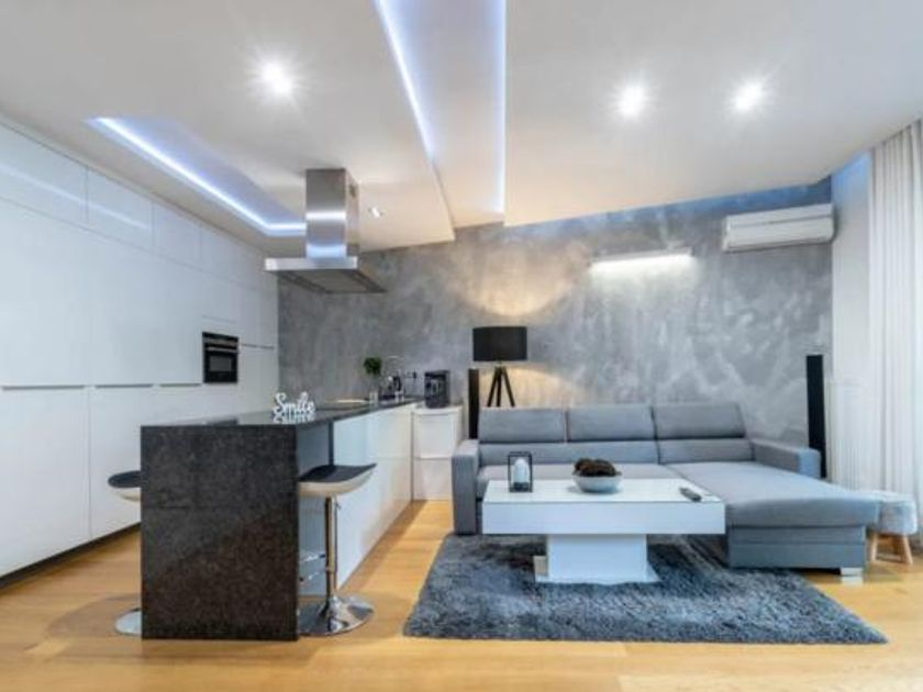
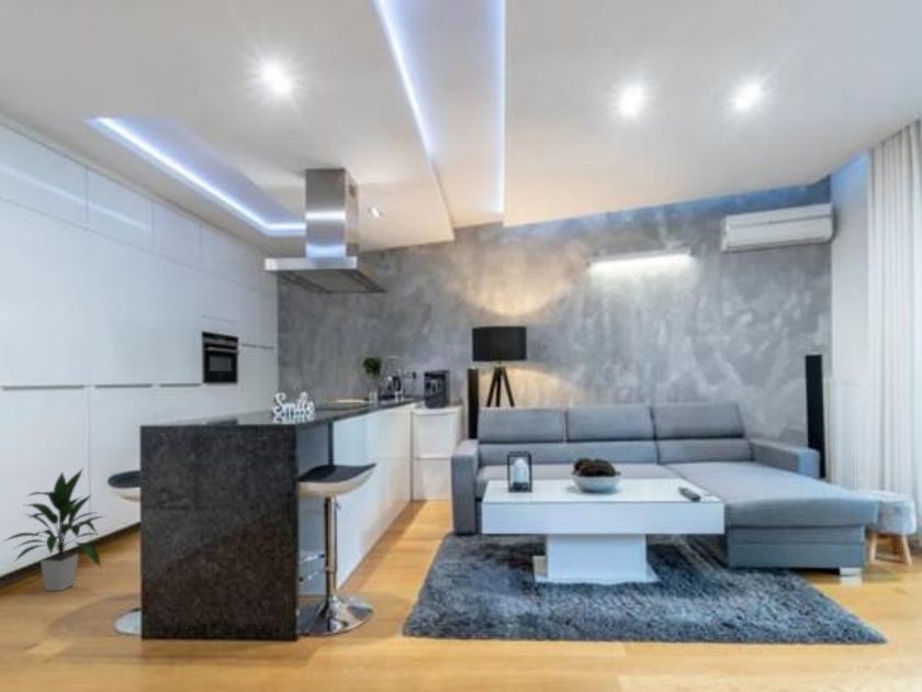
+ indoor plant (60, 531)
